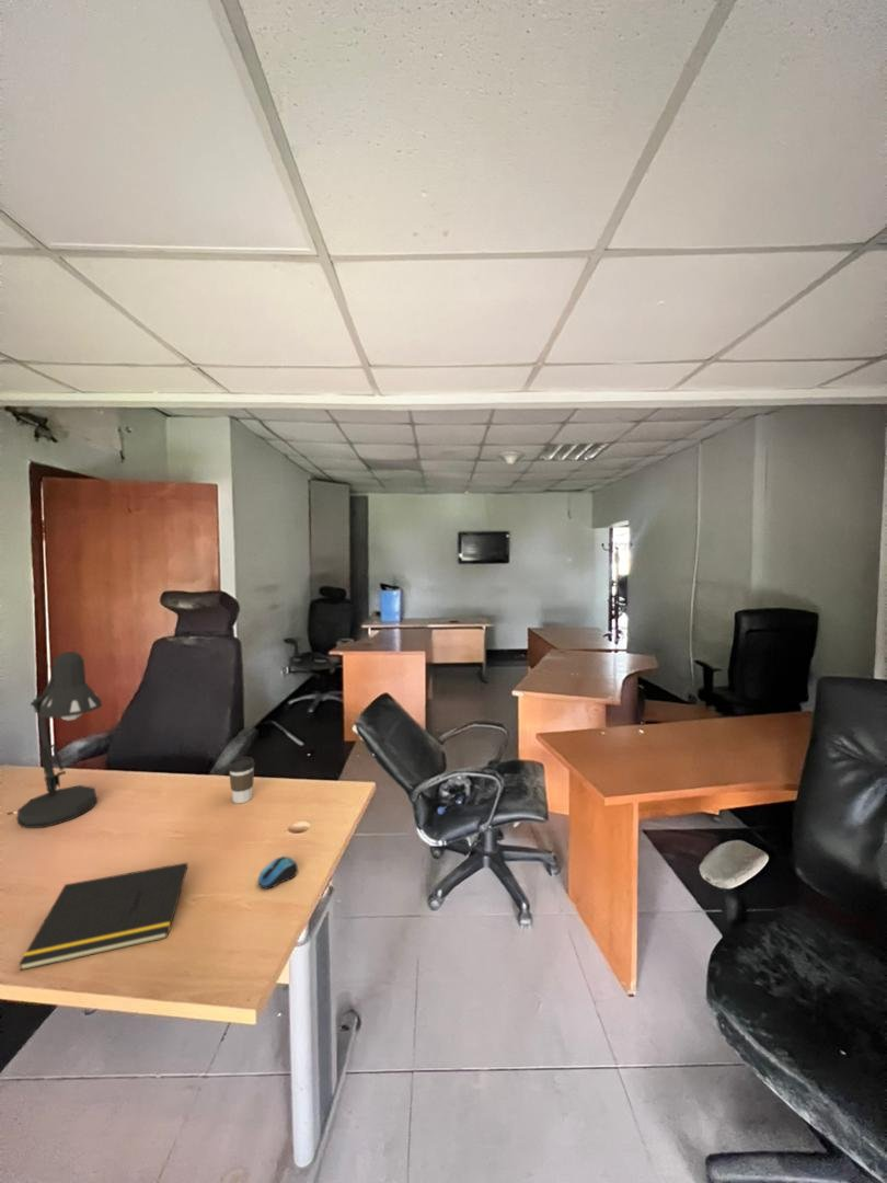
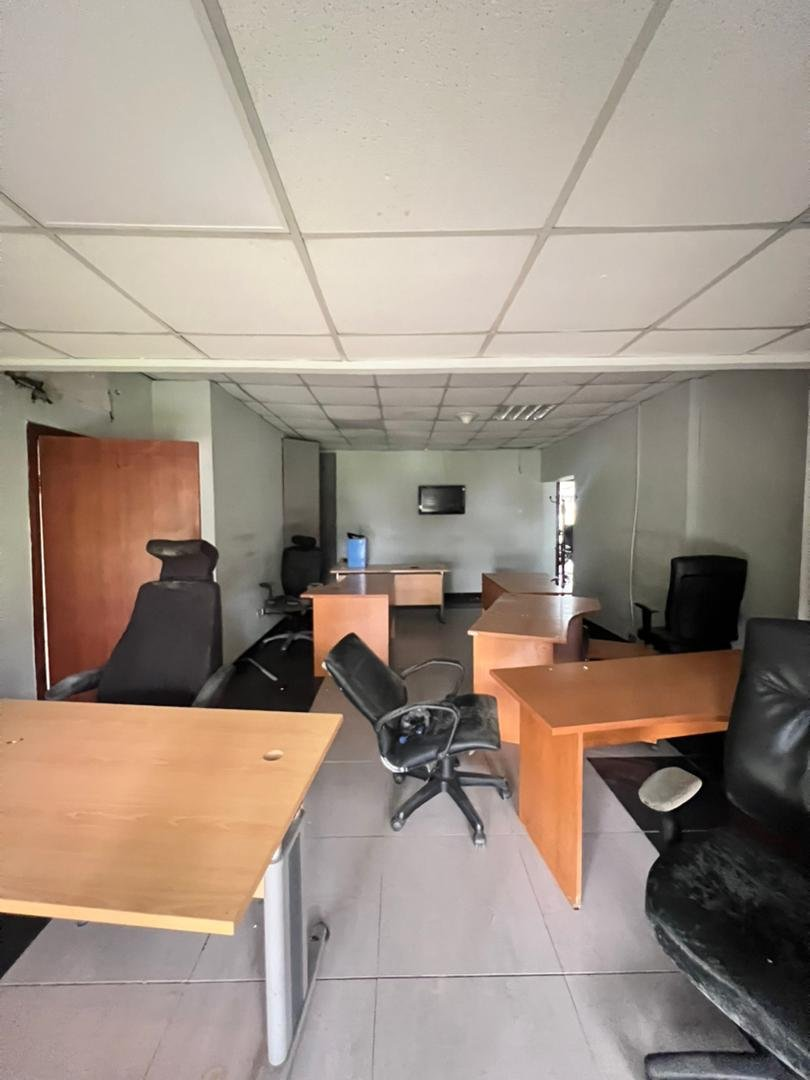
- desk lamp (47, 735)
- coffee cup (242, 780)
- notepad (114, 909)
- computer mouse (278, 869)
